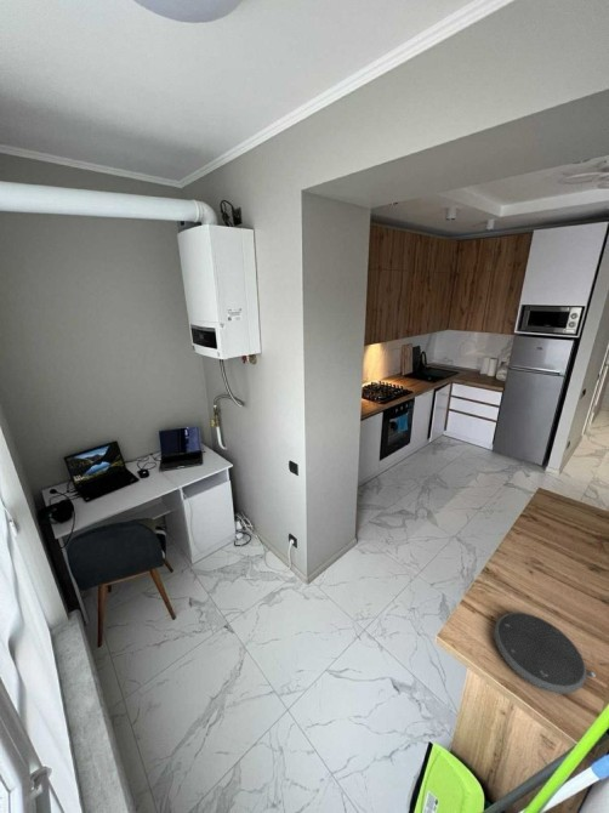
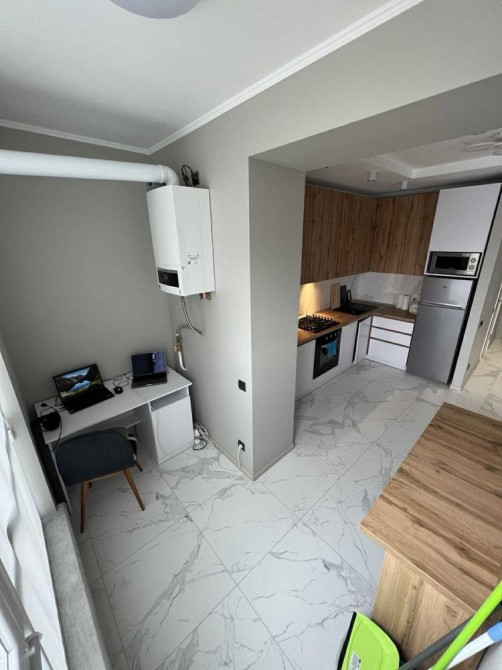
- speaker (541, 650)
